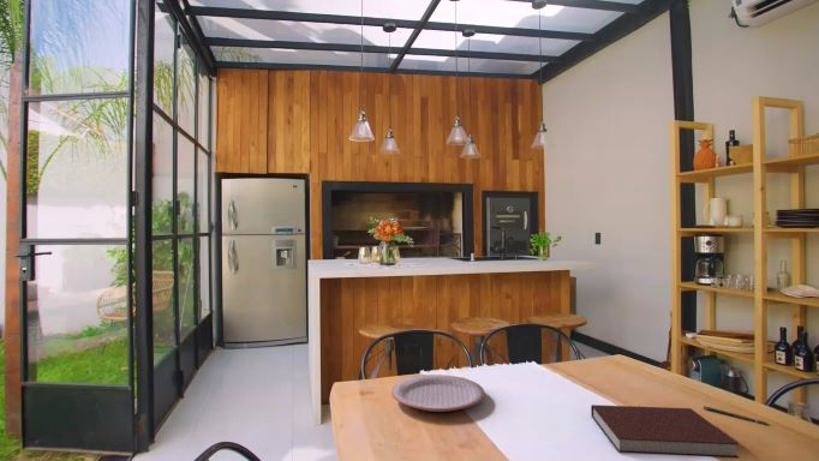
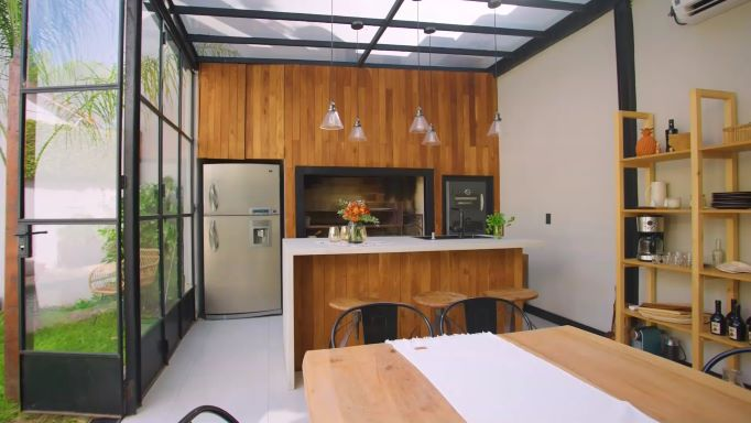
- pen (735, 415)
- notebook (657, 429)
- plate (437, 394)
